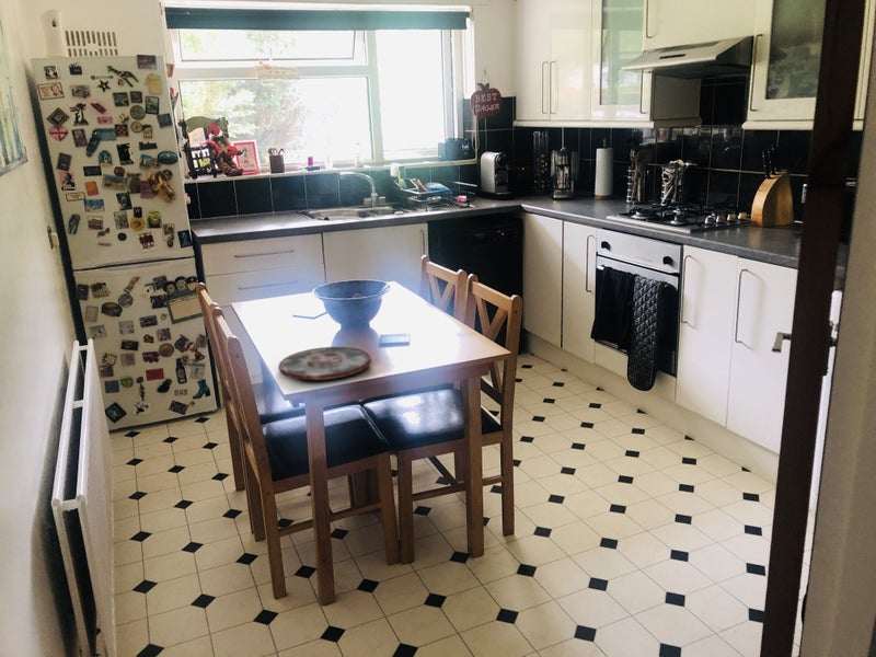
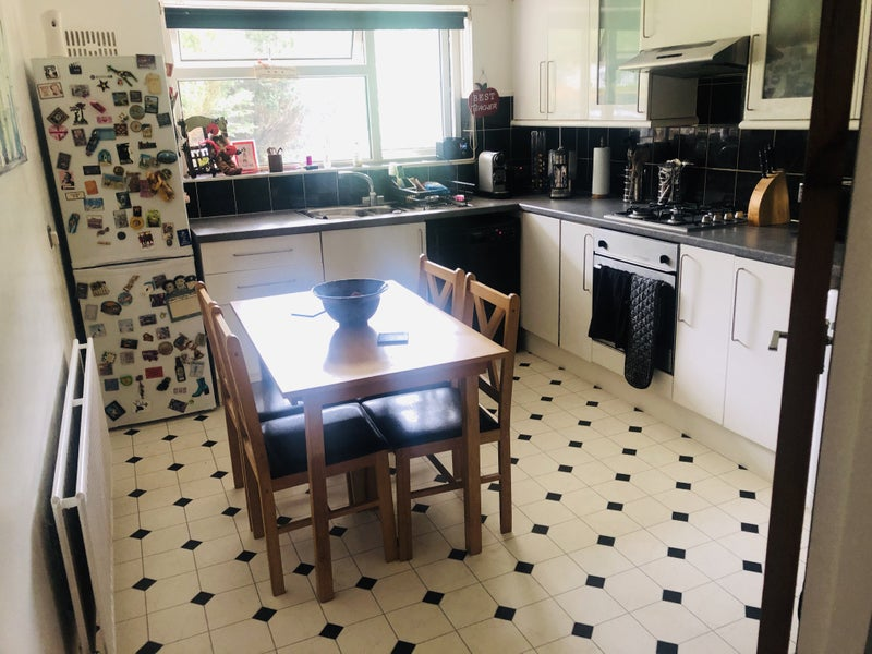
- plate (325, 362)
